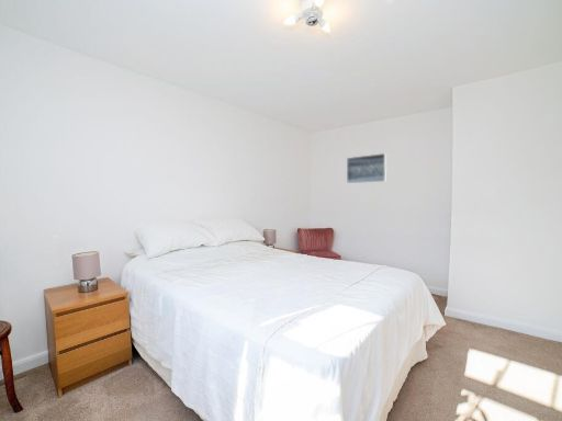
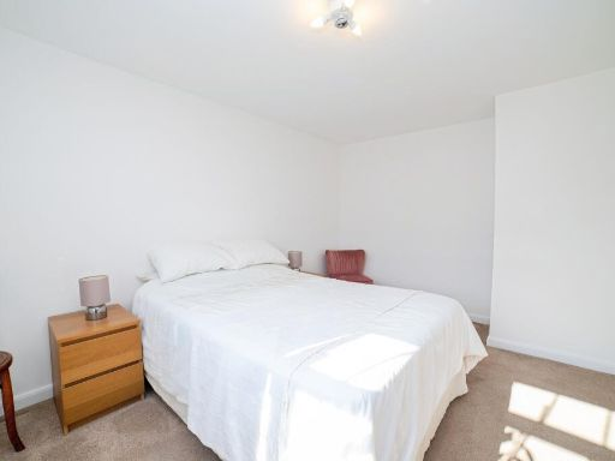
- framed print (364, 169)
